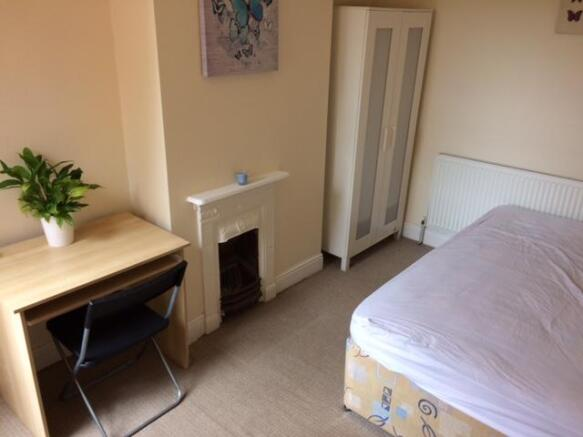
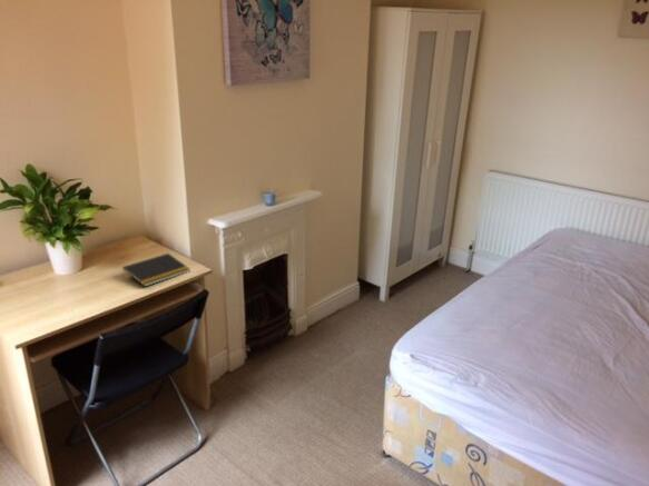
+ notepad (157, 268)
